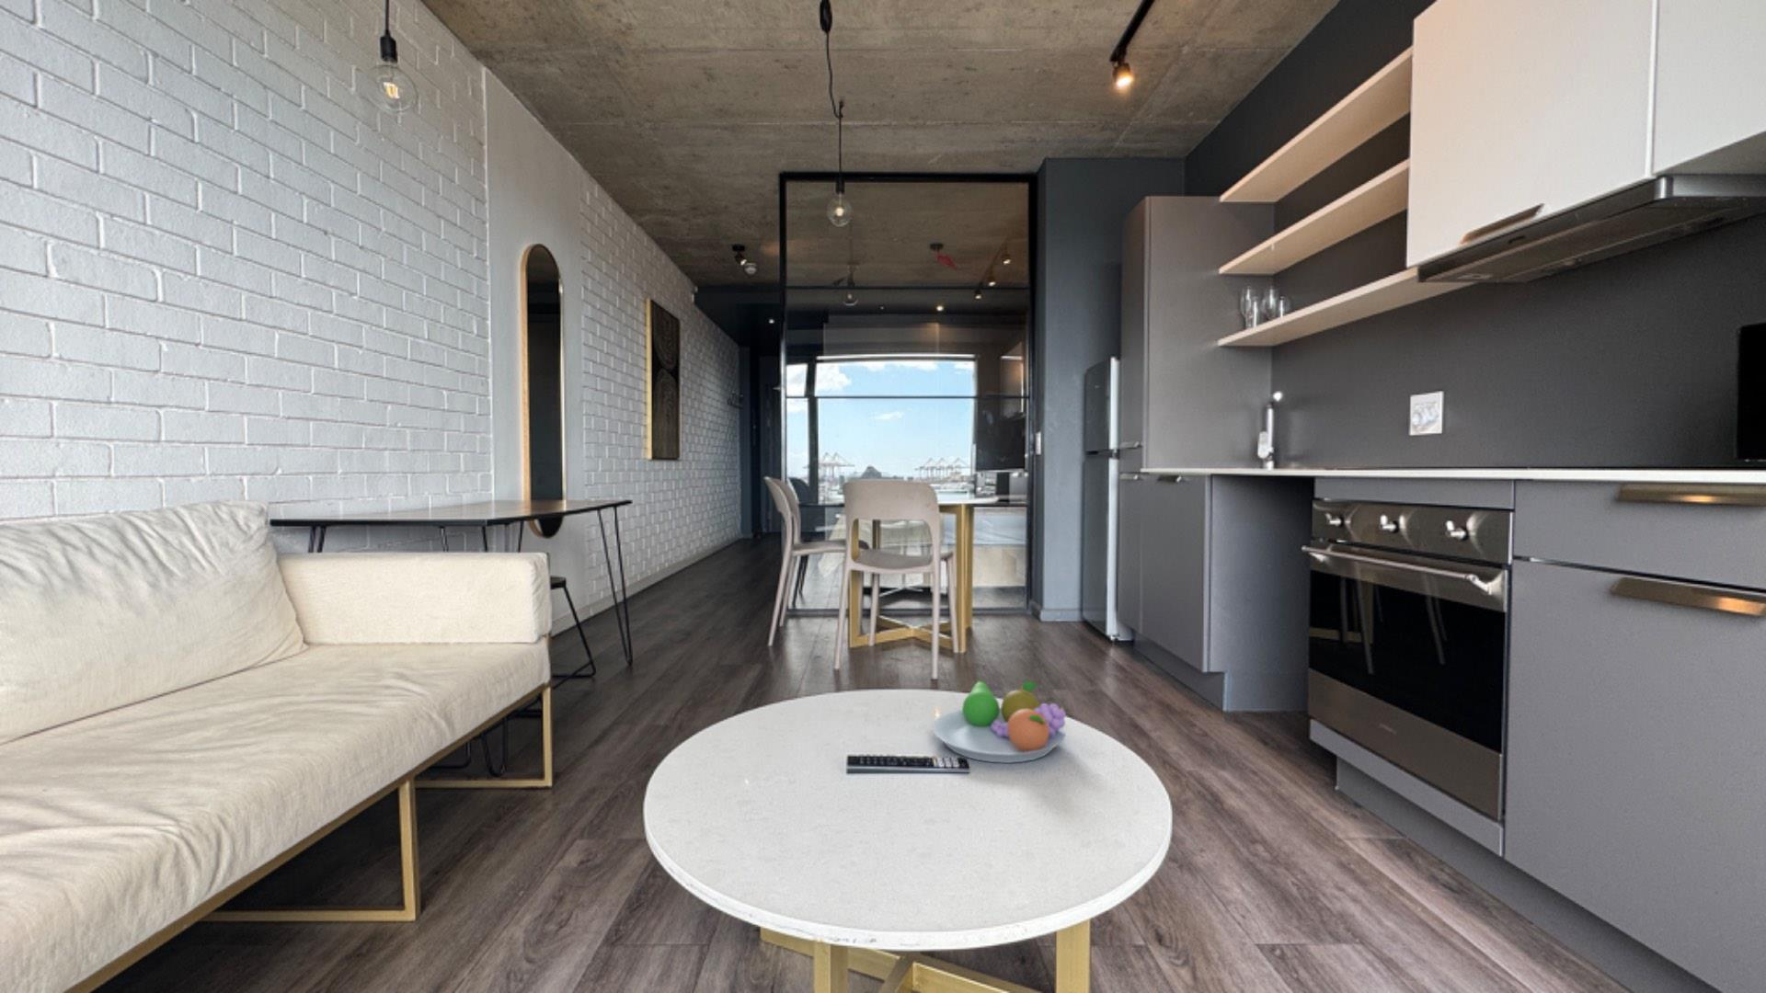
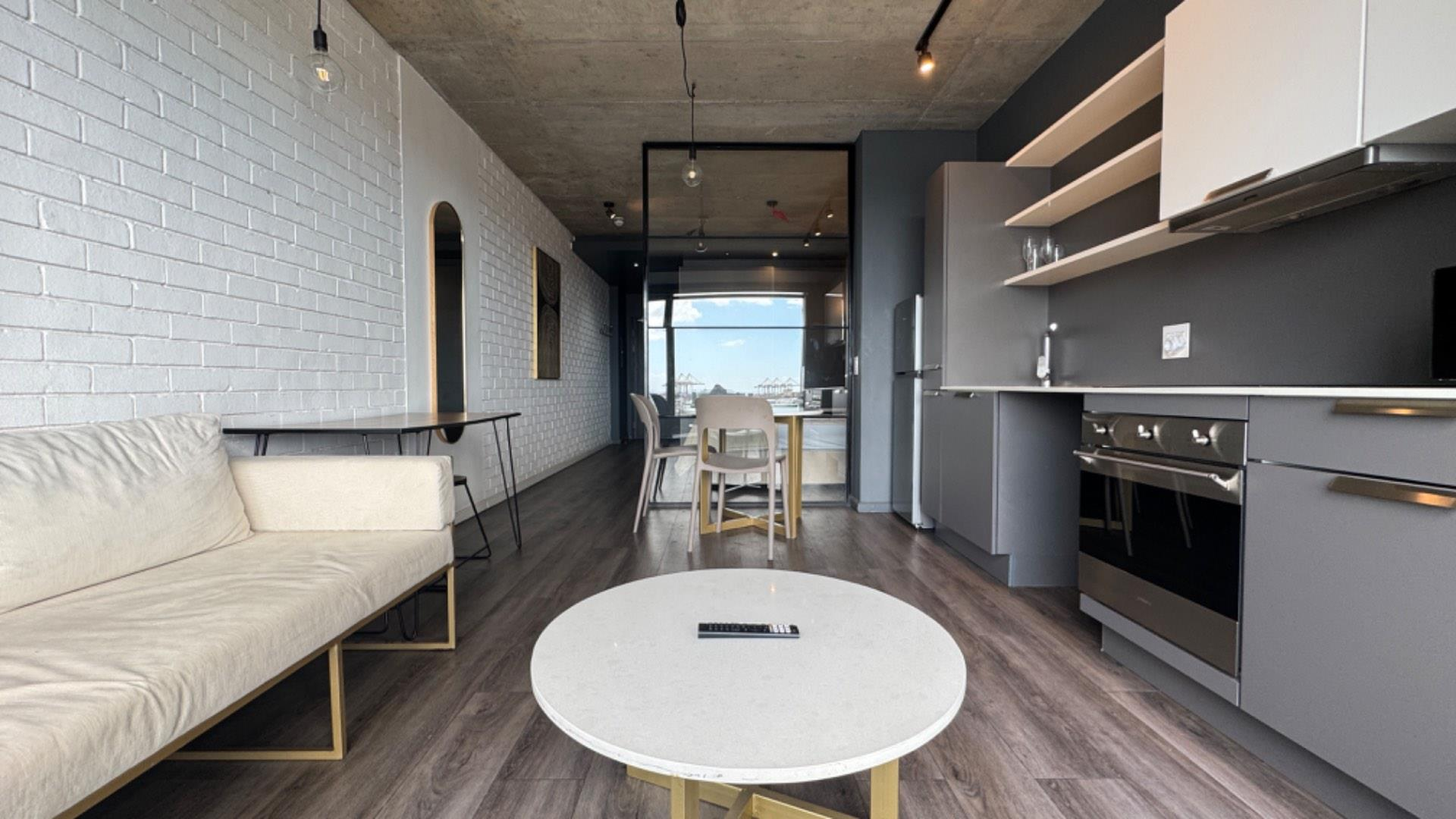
- fruit bowl (998, 714)
